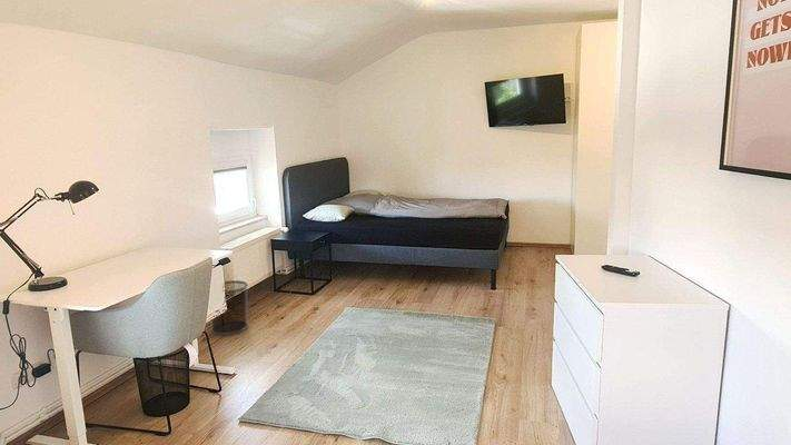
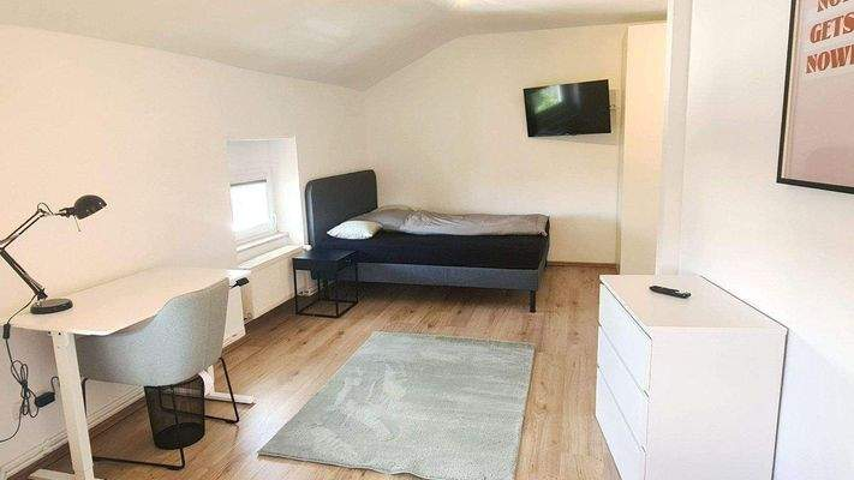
- waste bin (227, 307)
